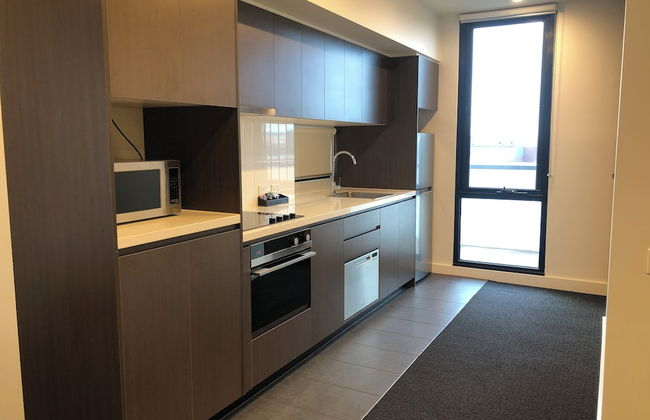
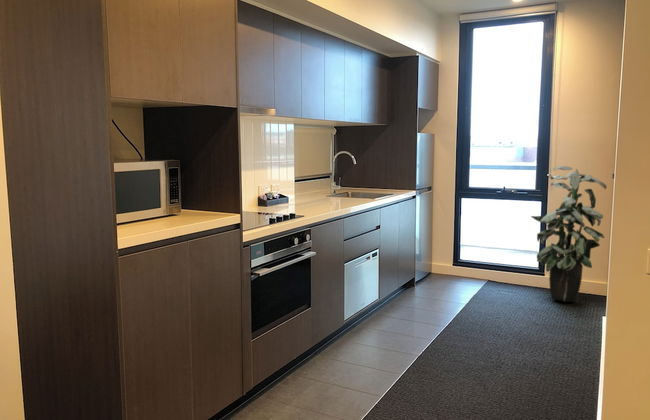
+ indoor plant (565, 233)
